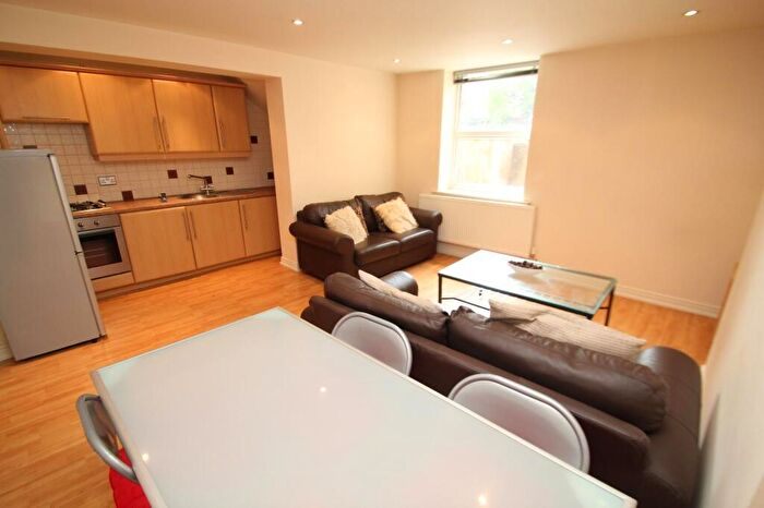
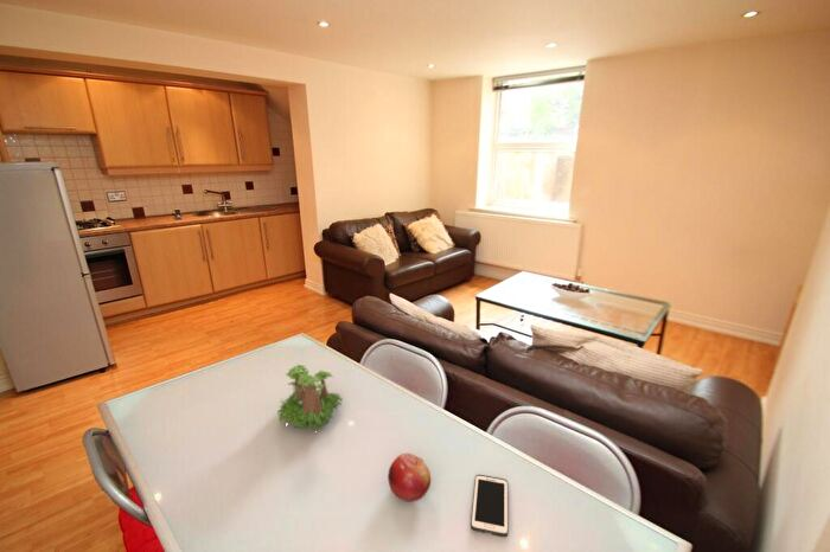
+ cell phone (490, 502)
+ fruit (408, 474)
+ plant (305, 380)
